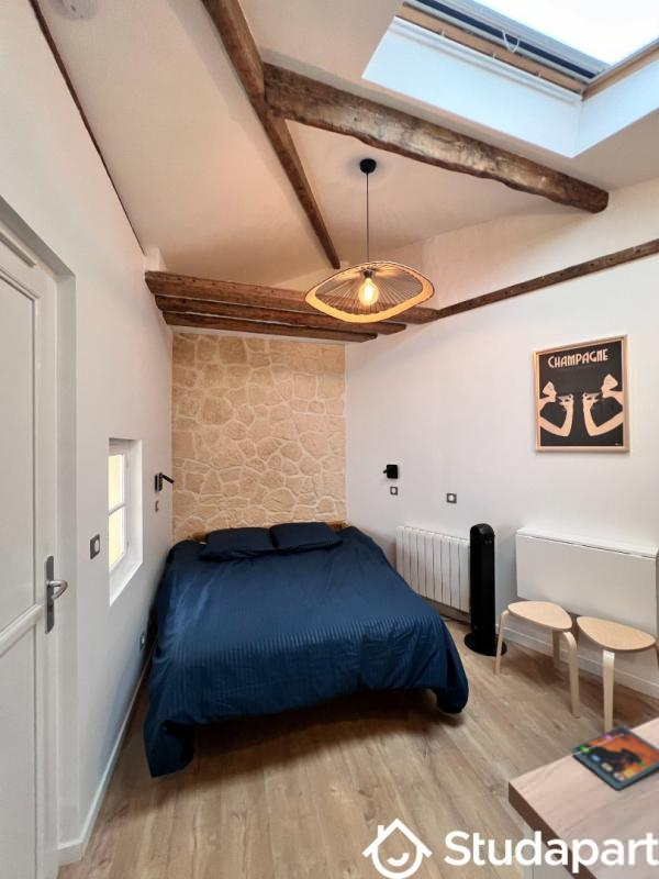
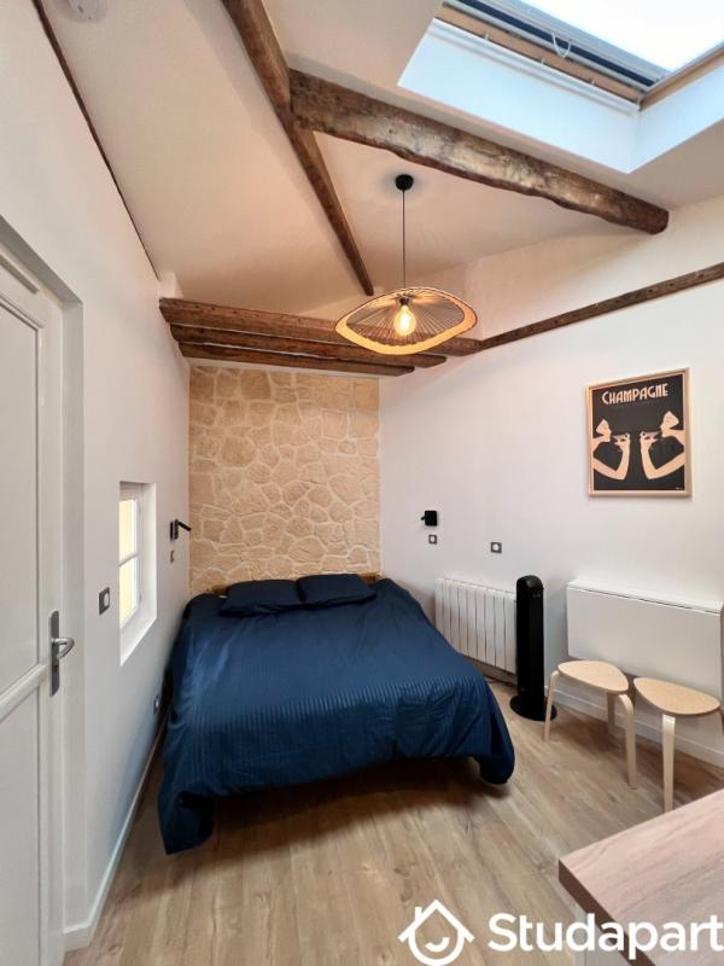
- smartphone (619, 754)
